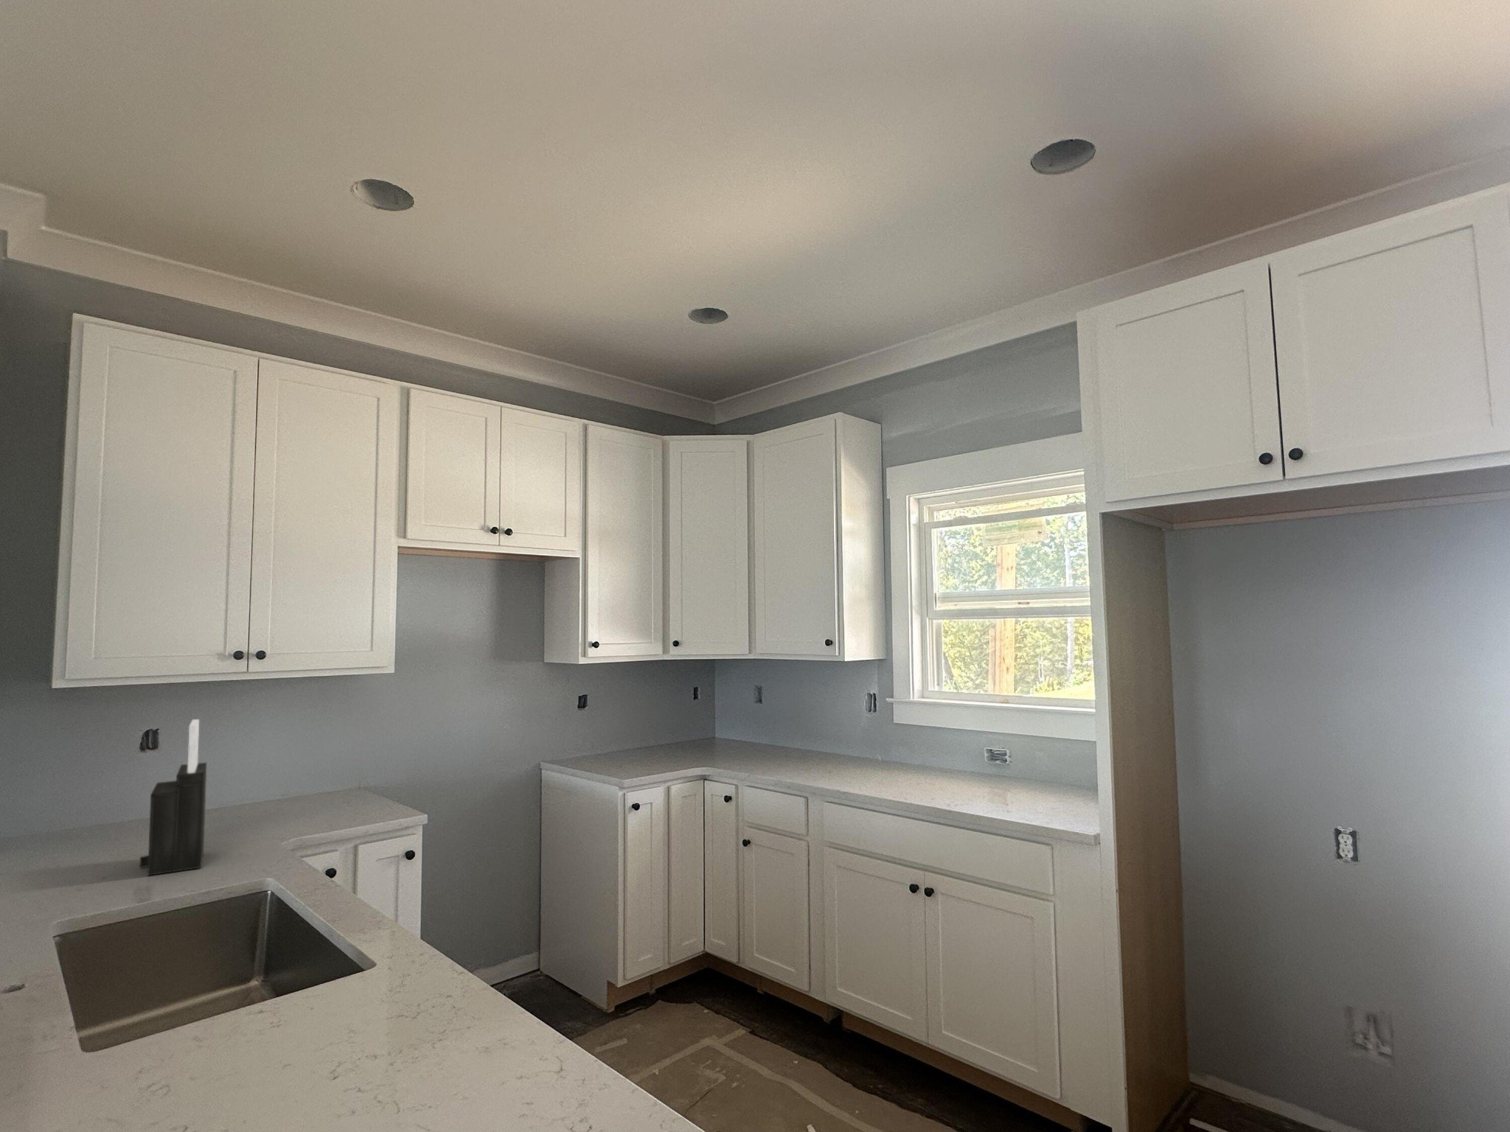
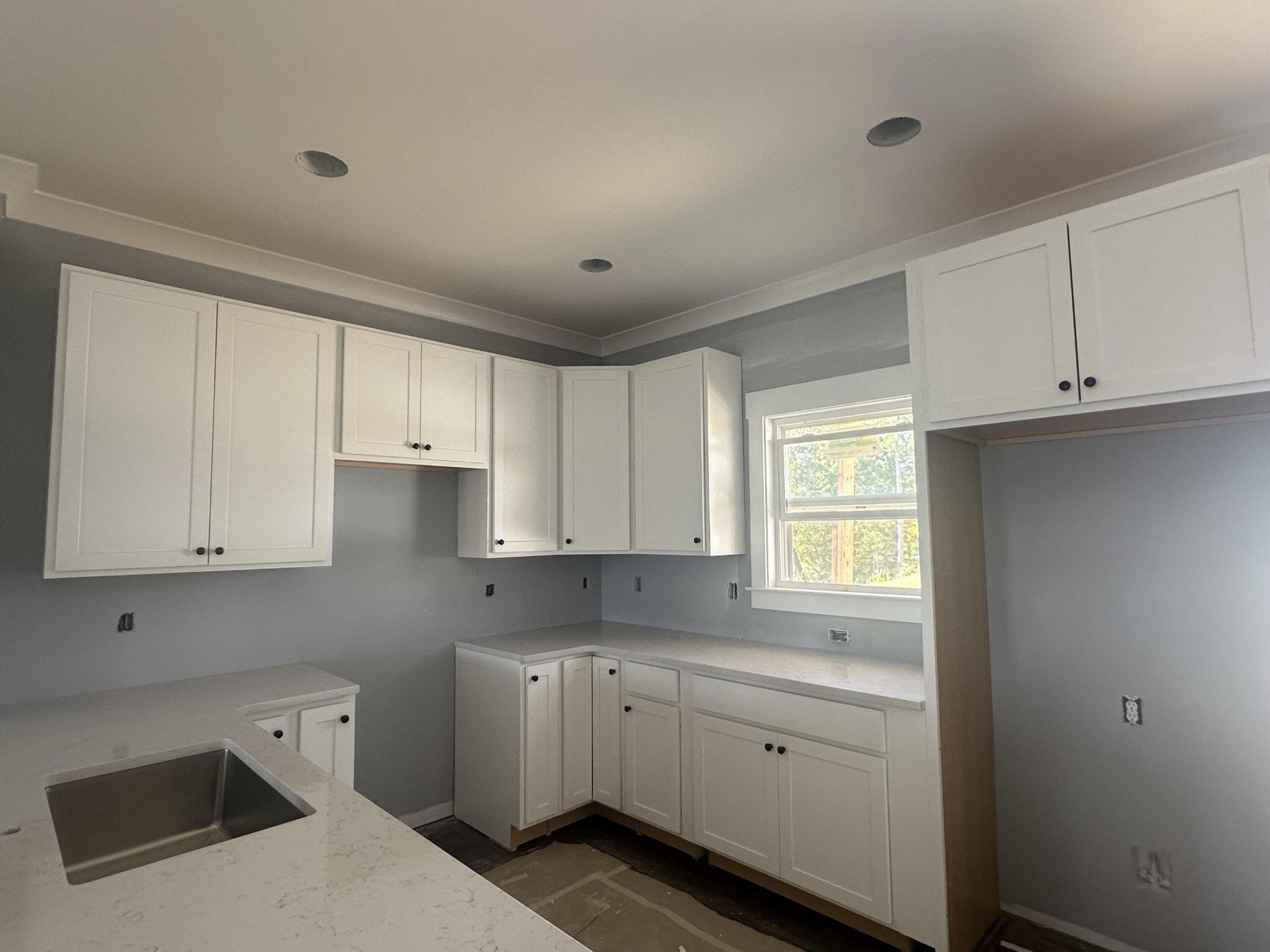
- knife block (174, 793)
